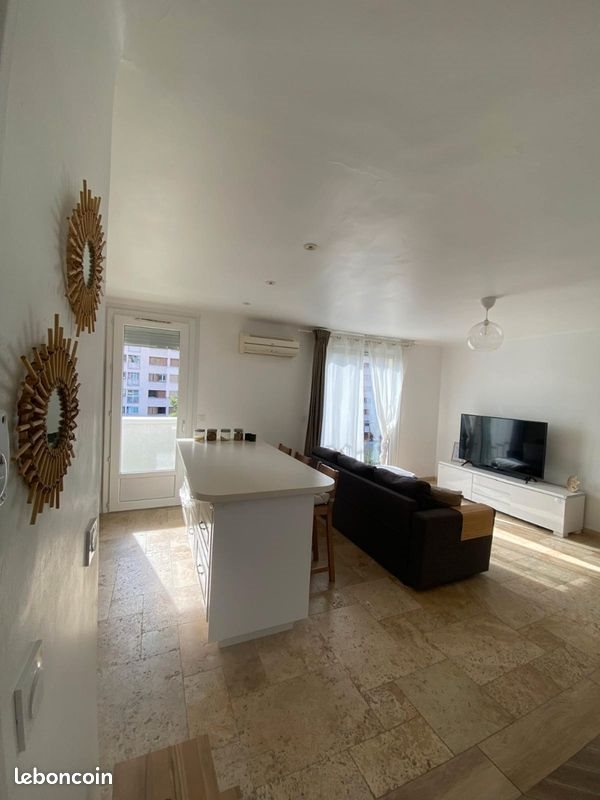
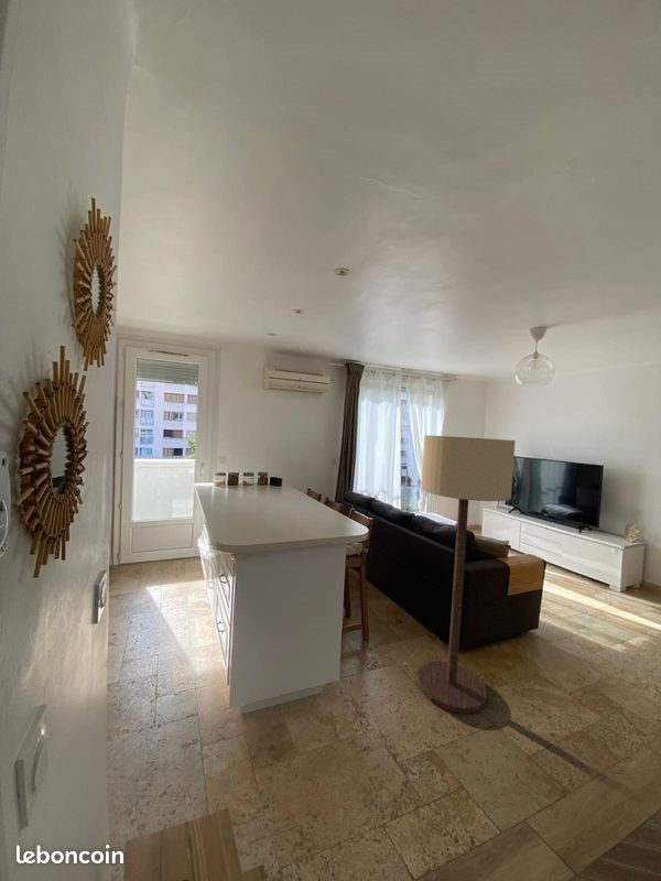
+ floor lamp (459, 564)
